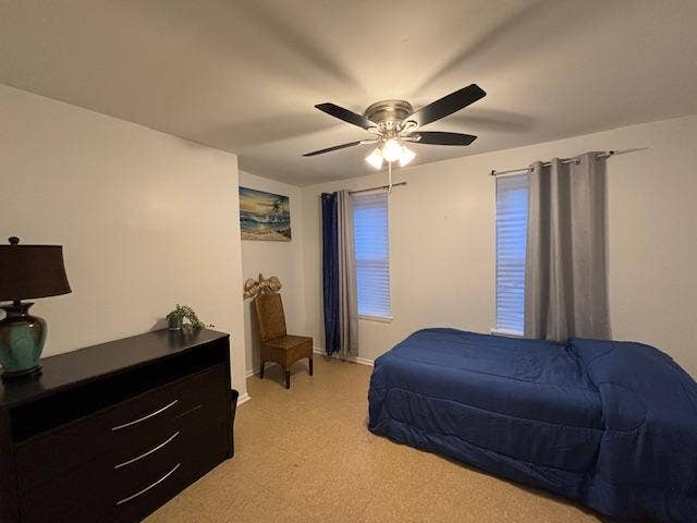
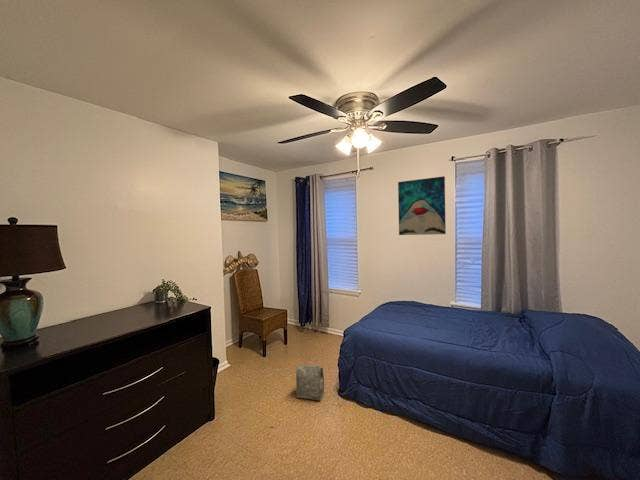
+ wall art (420, 207)
+ bag (310, 379)
